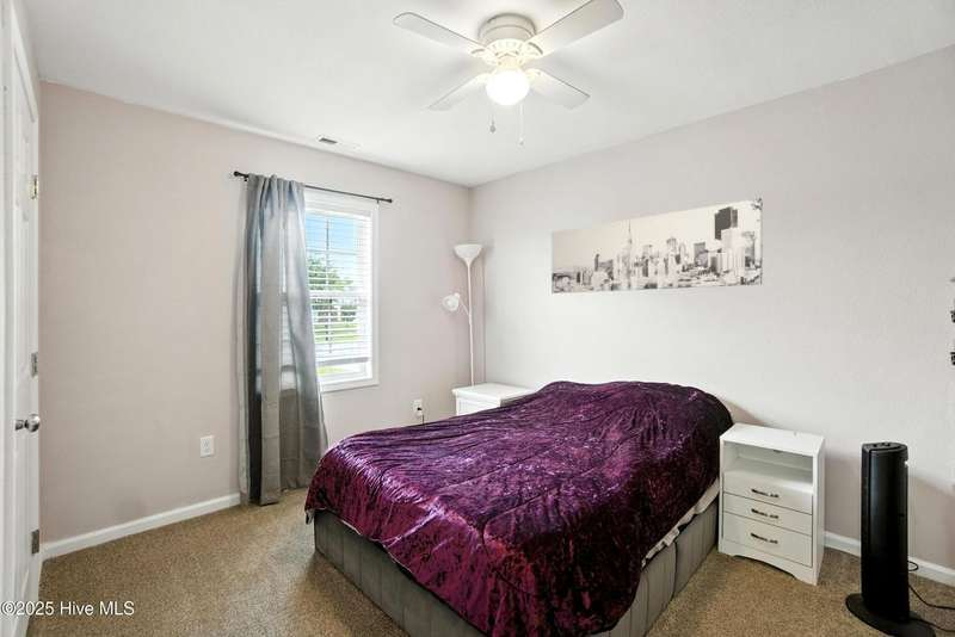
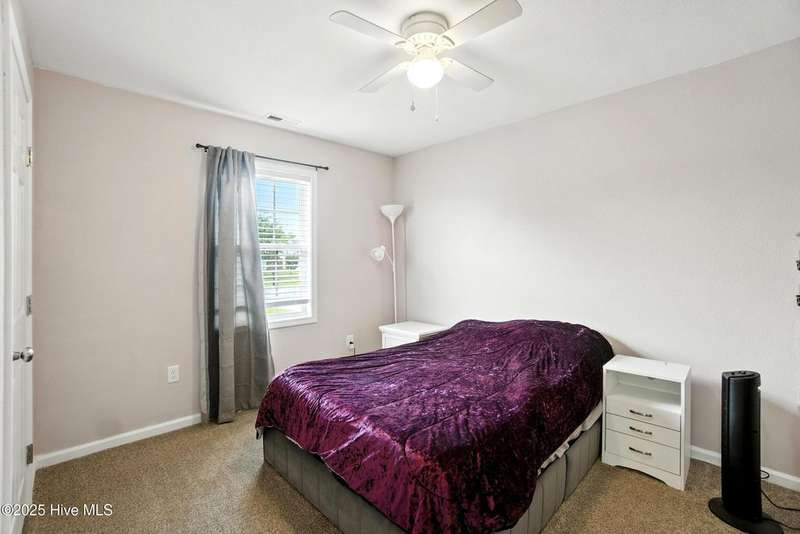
- wall art (639, 253)
